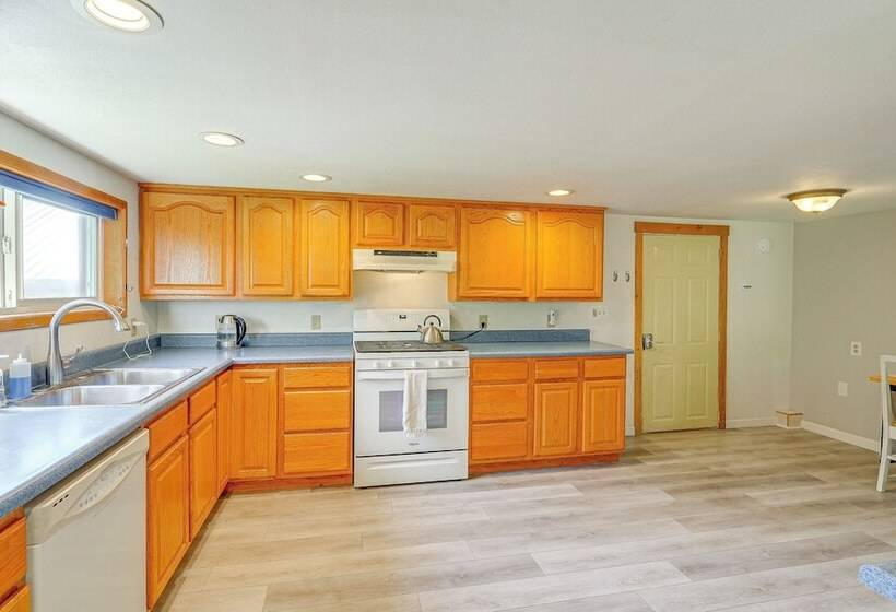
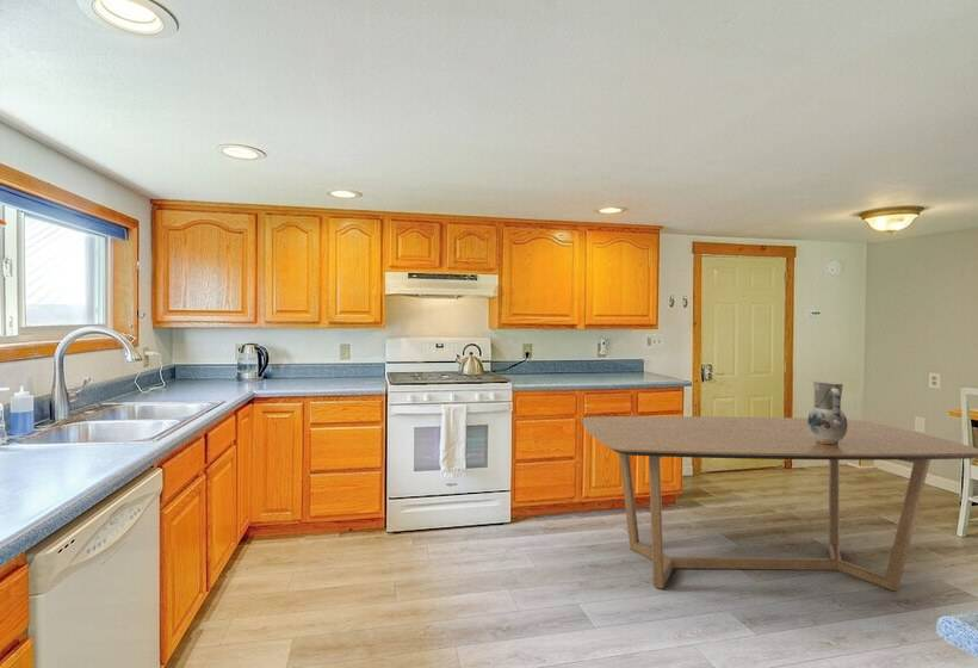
+ dining table (754, 458)
+ vase (827, 412)
